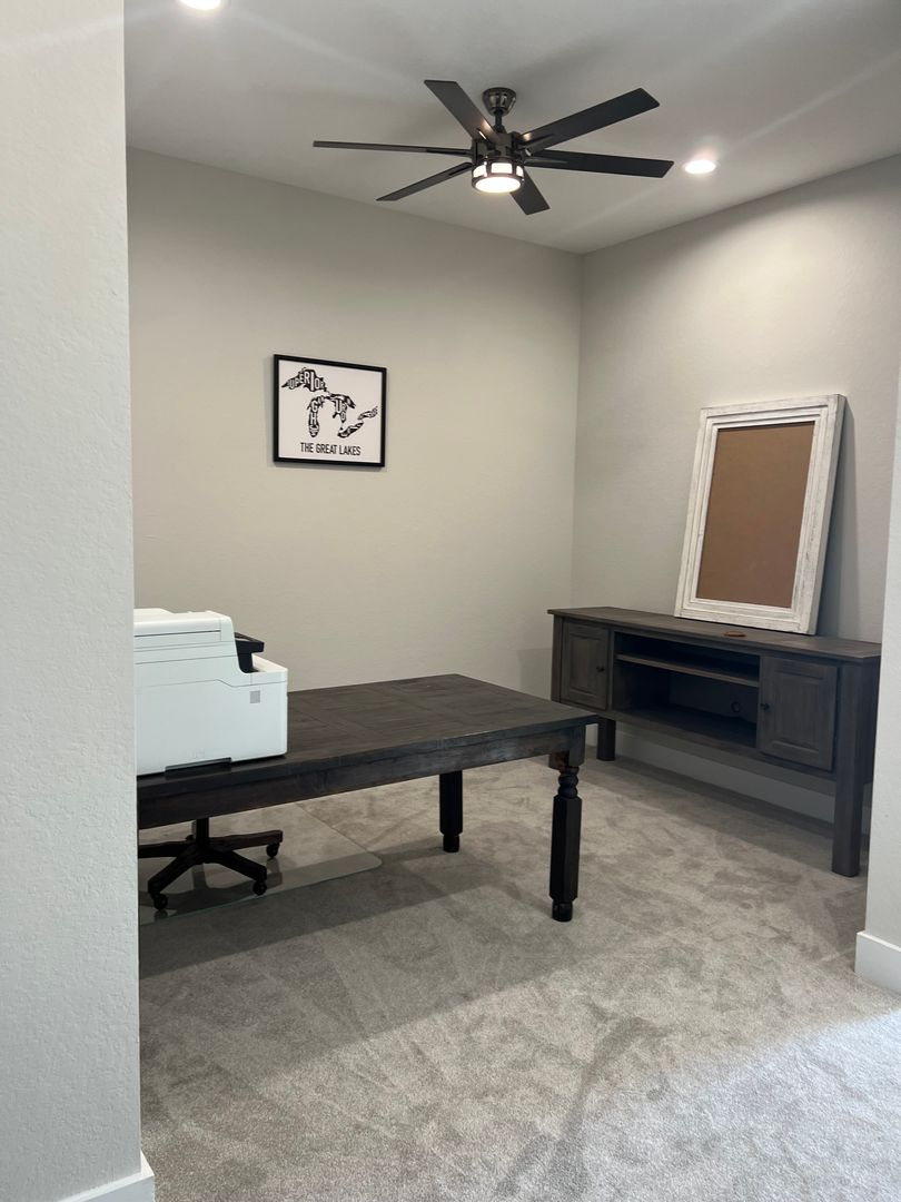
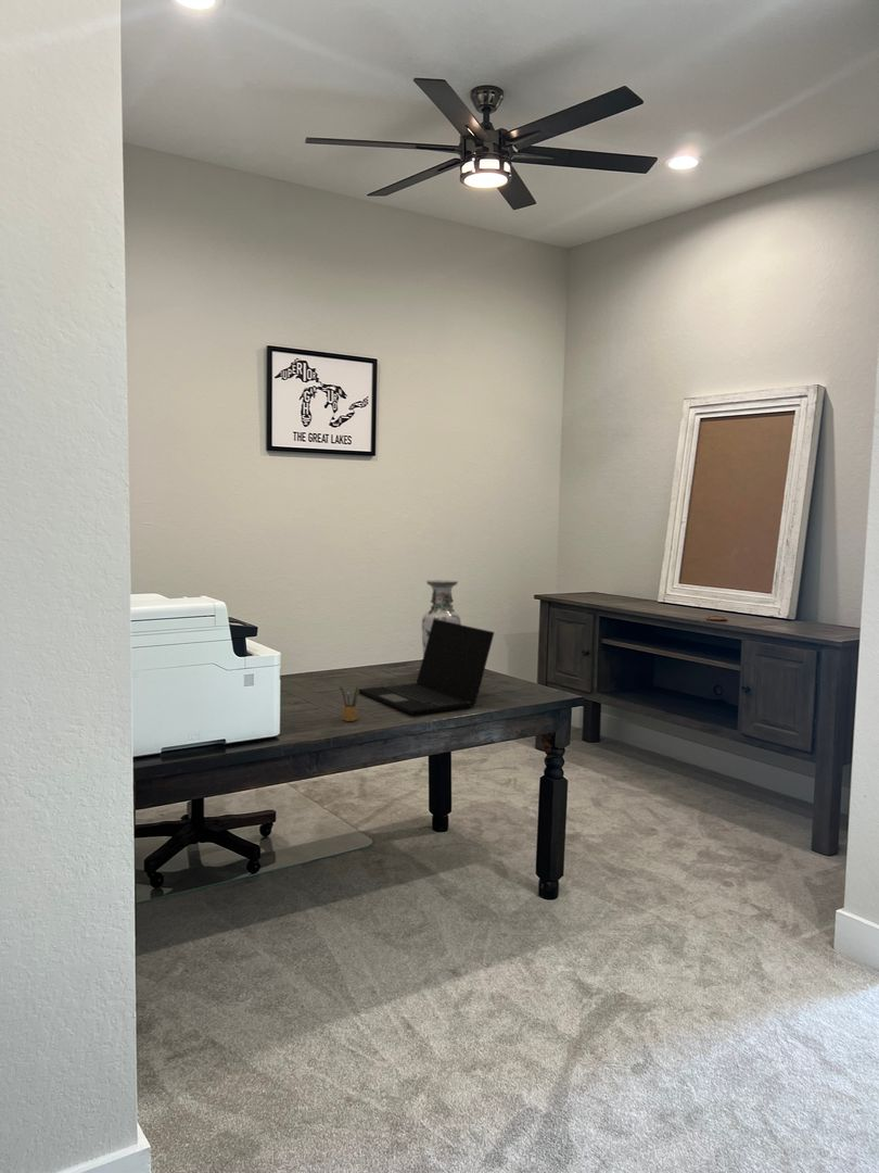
+ pencil box (348, 702)
+ vase (443, 620)
+ laptop (424, 663)
